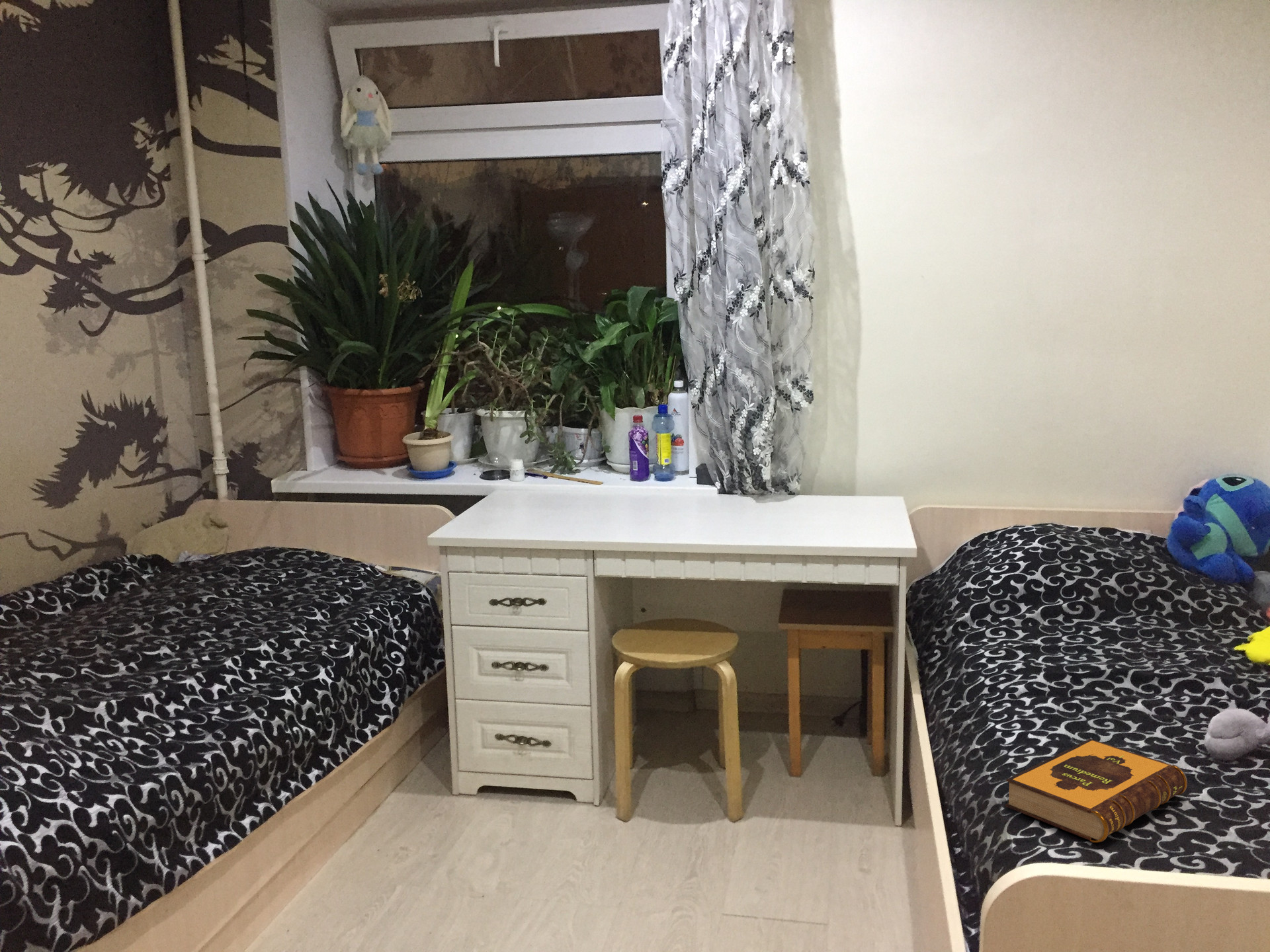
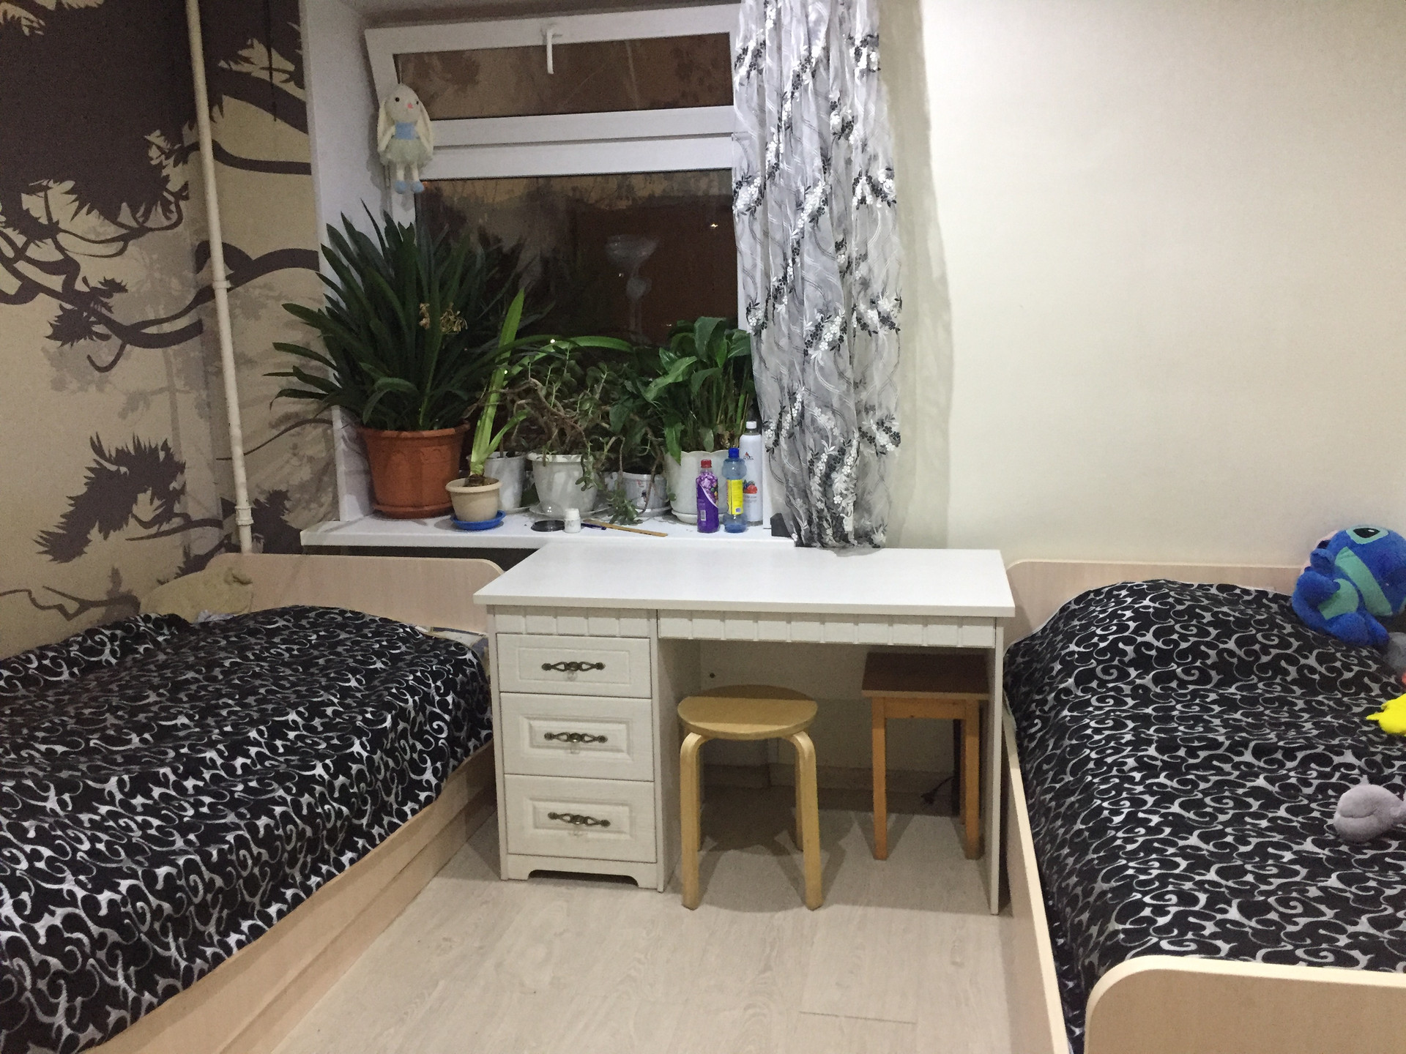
- hardback book (1097, 789)
